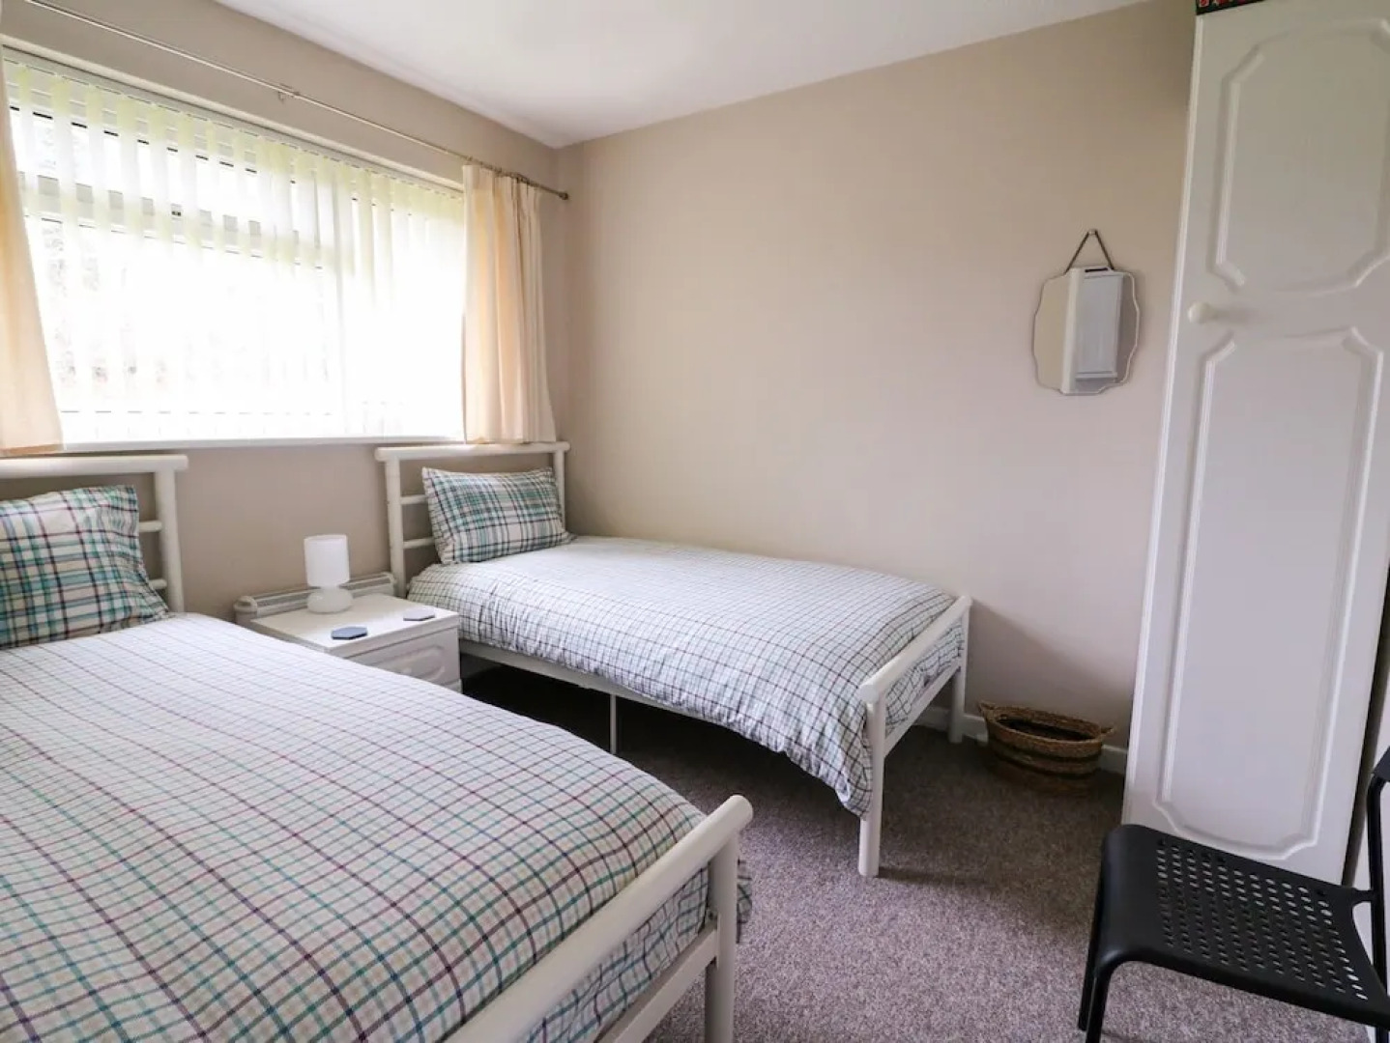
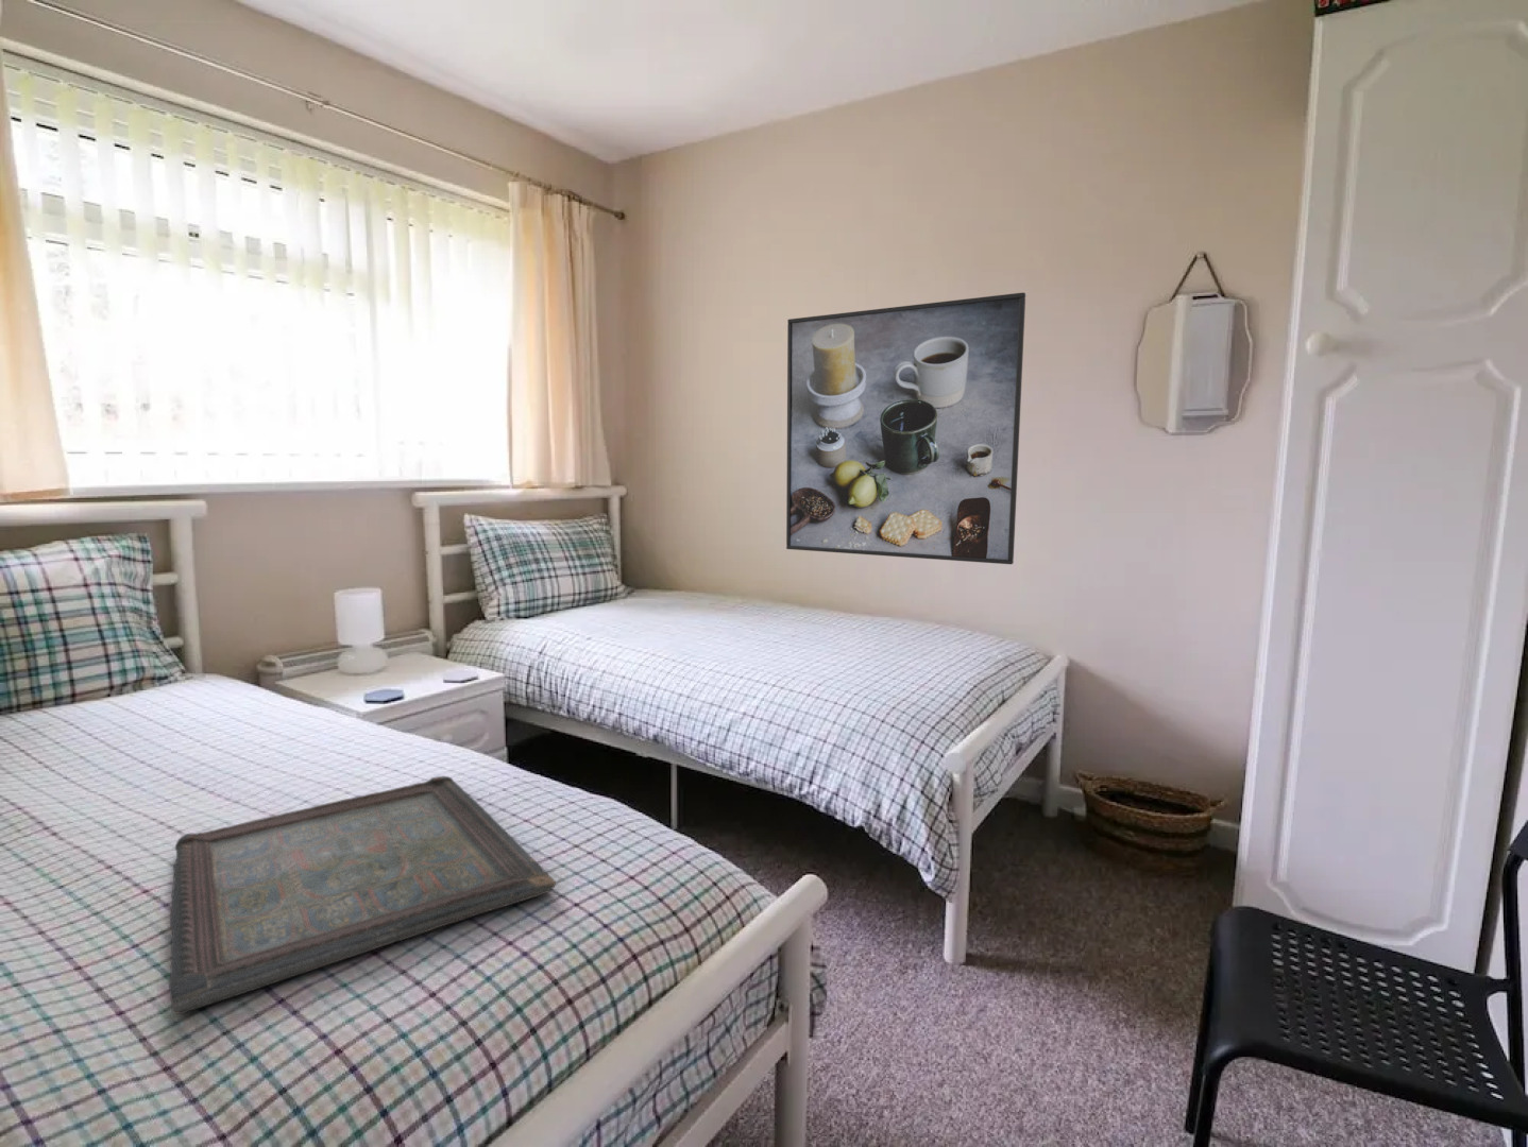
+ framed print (894, 434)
+ serving tray (355, 863)
